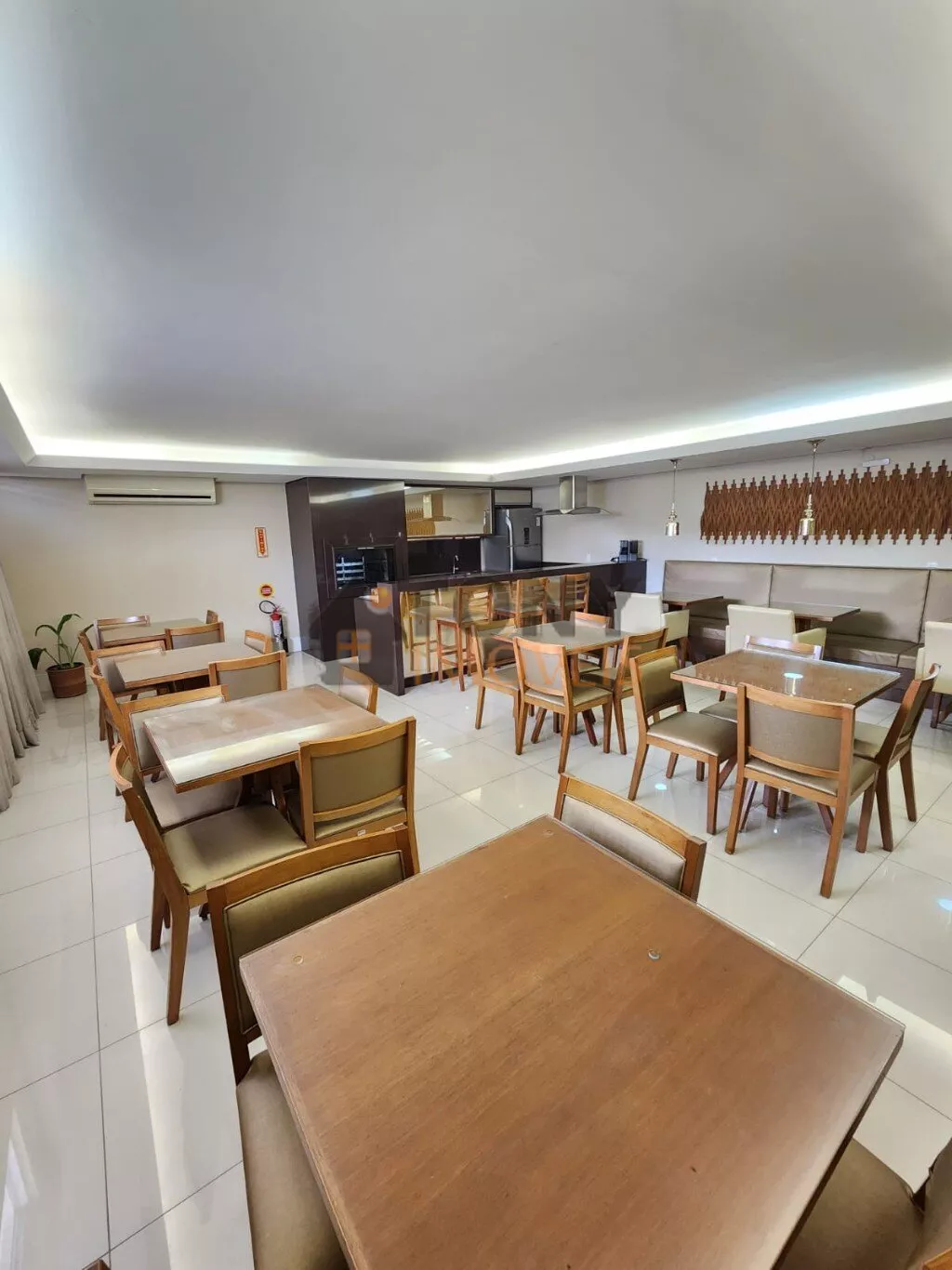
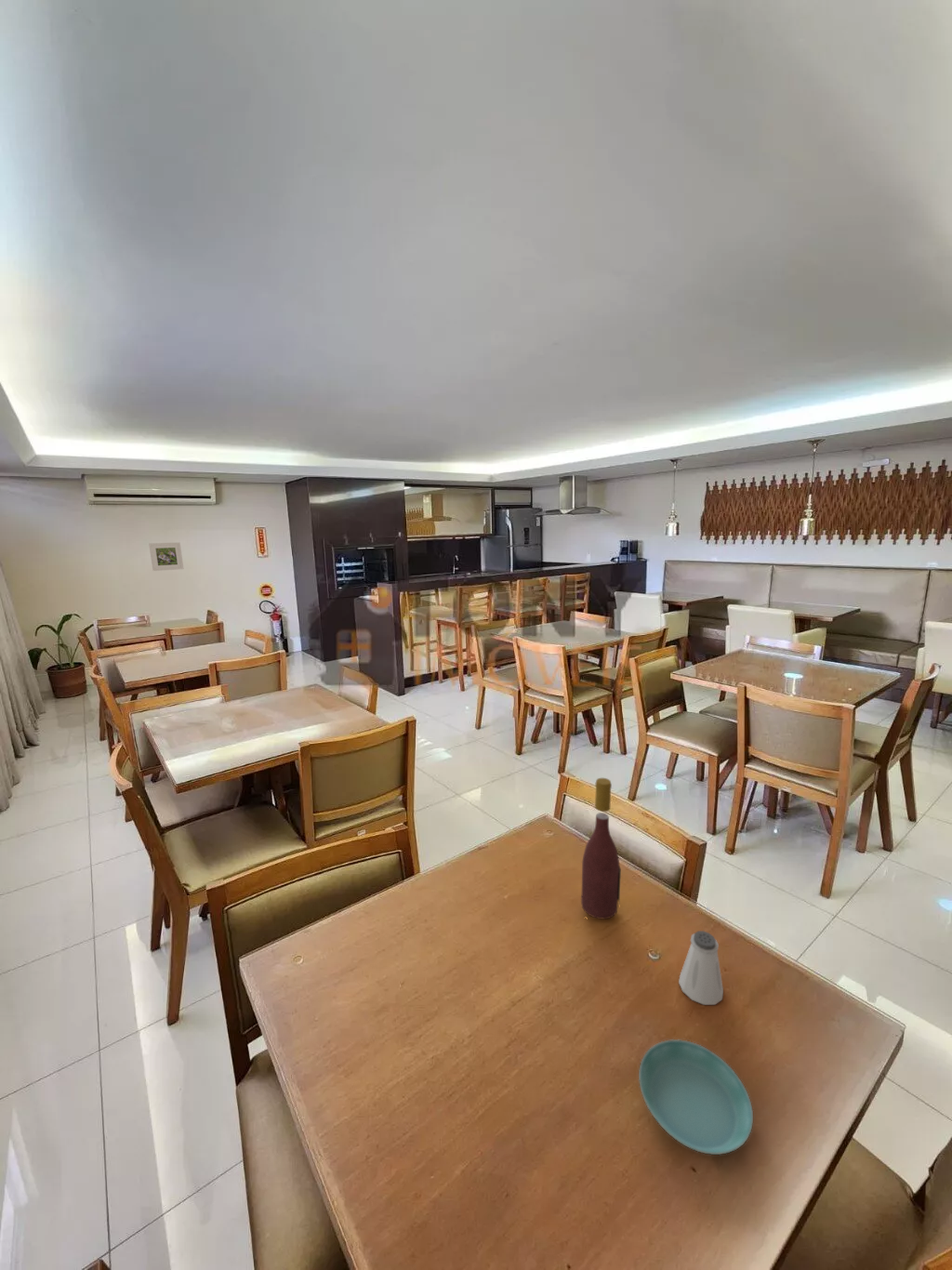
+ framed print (166, 556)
+ wine bottle (601, 847)
+ saltshaker (702, 962)
+ saucer (693, 1097)
